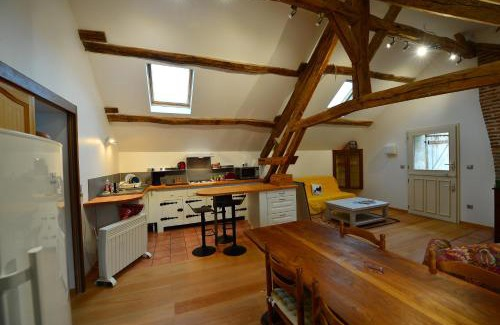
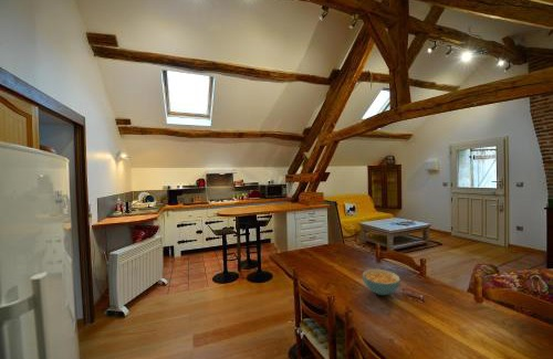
+ cereal bowl (380, 284)
